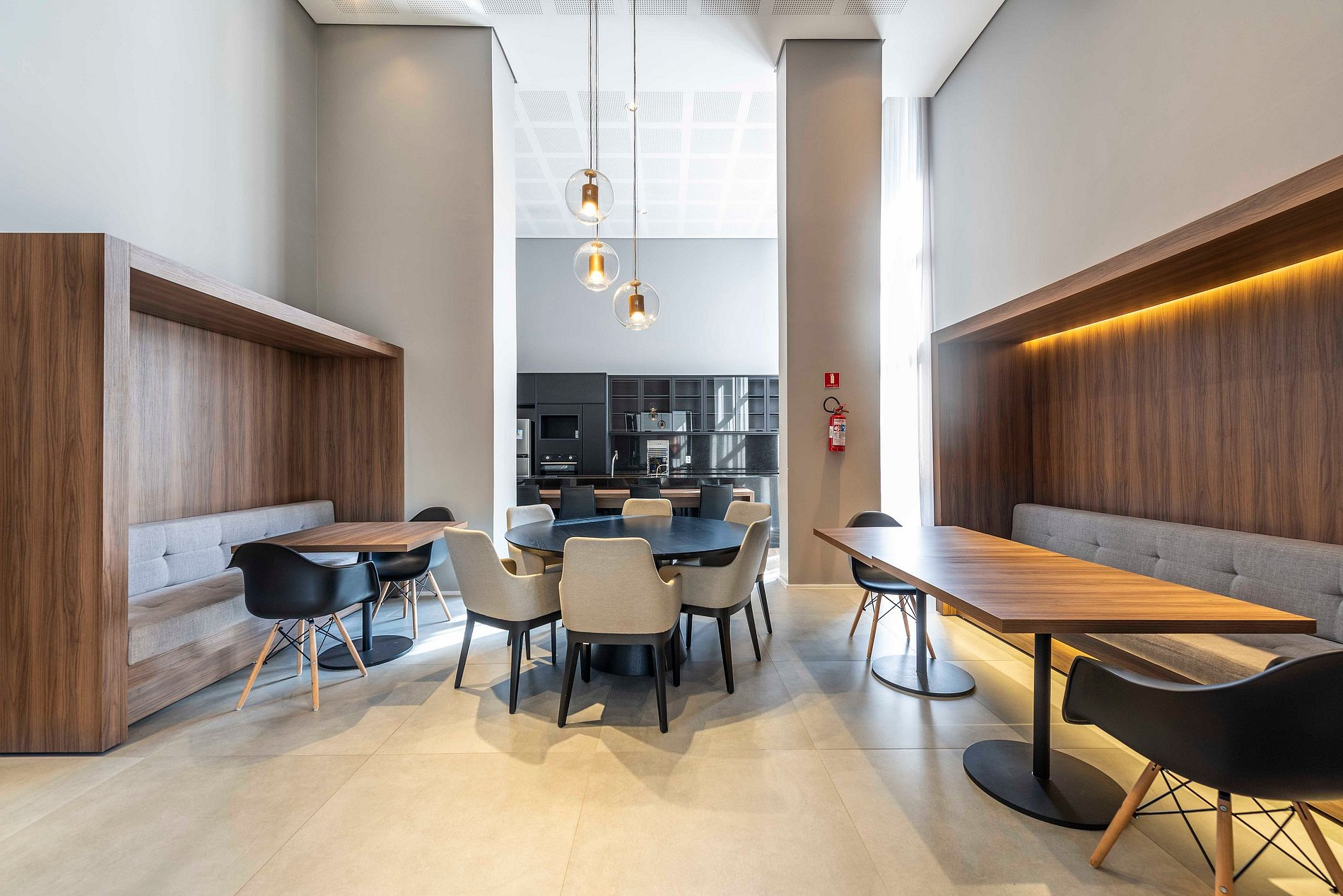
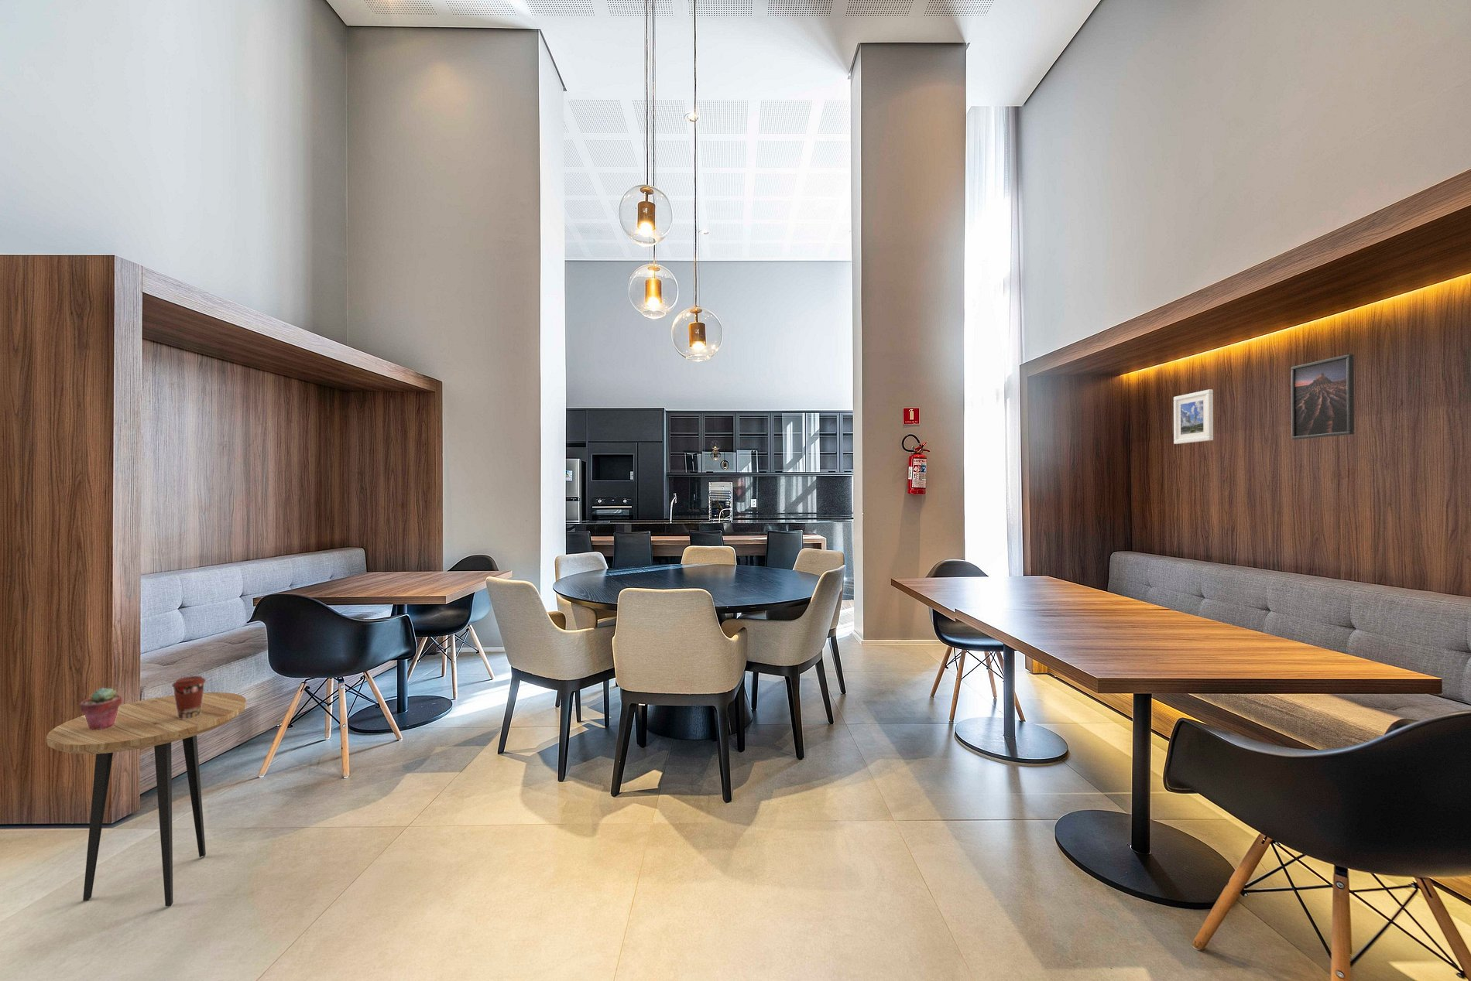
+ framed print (1321, 399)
+ side table (158, 800)
+ coffee cup (188, 696)
+ potted succulent (102, 706)
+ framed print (1193, 417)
